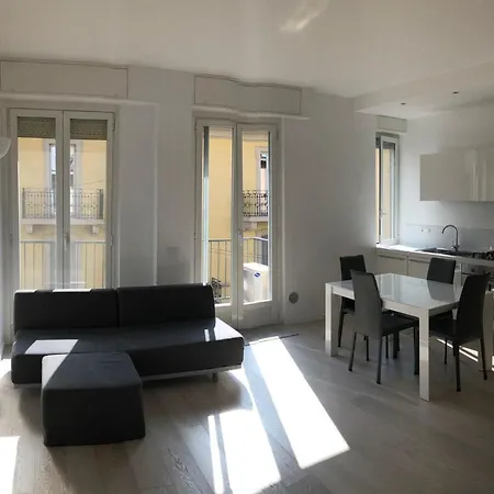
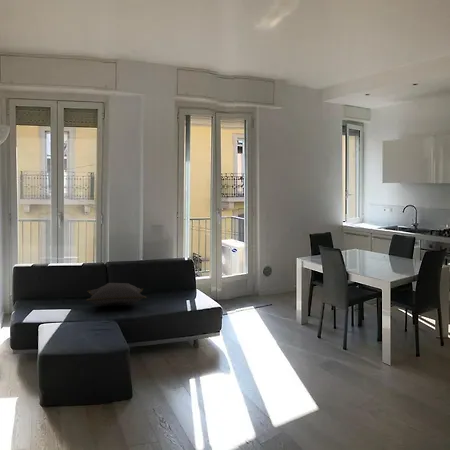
+ cushion (116, 295)
